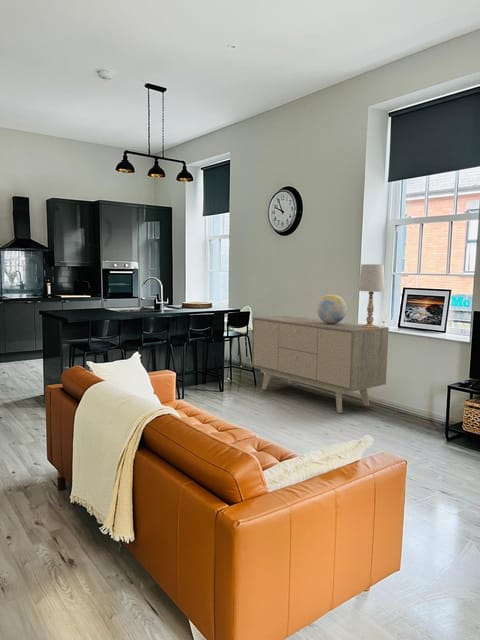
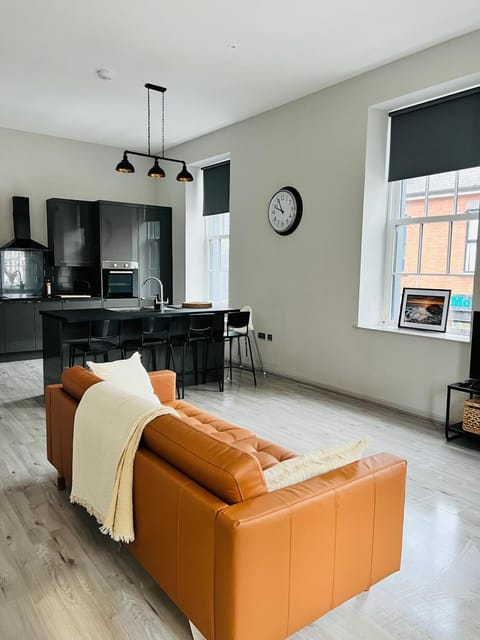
- sideboard (313, 359)
- decorative globe (331, 309)
- table lamp (370, 295)
